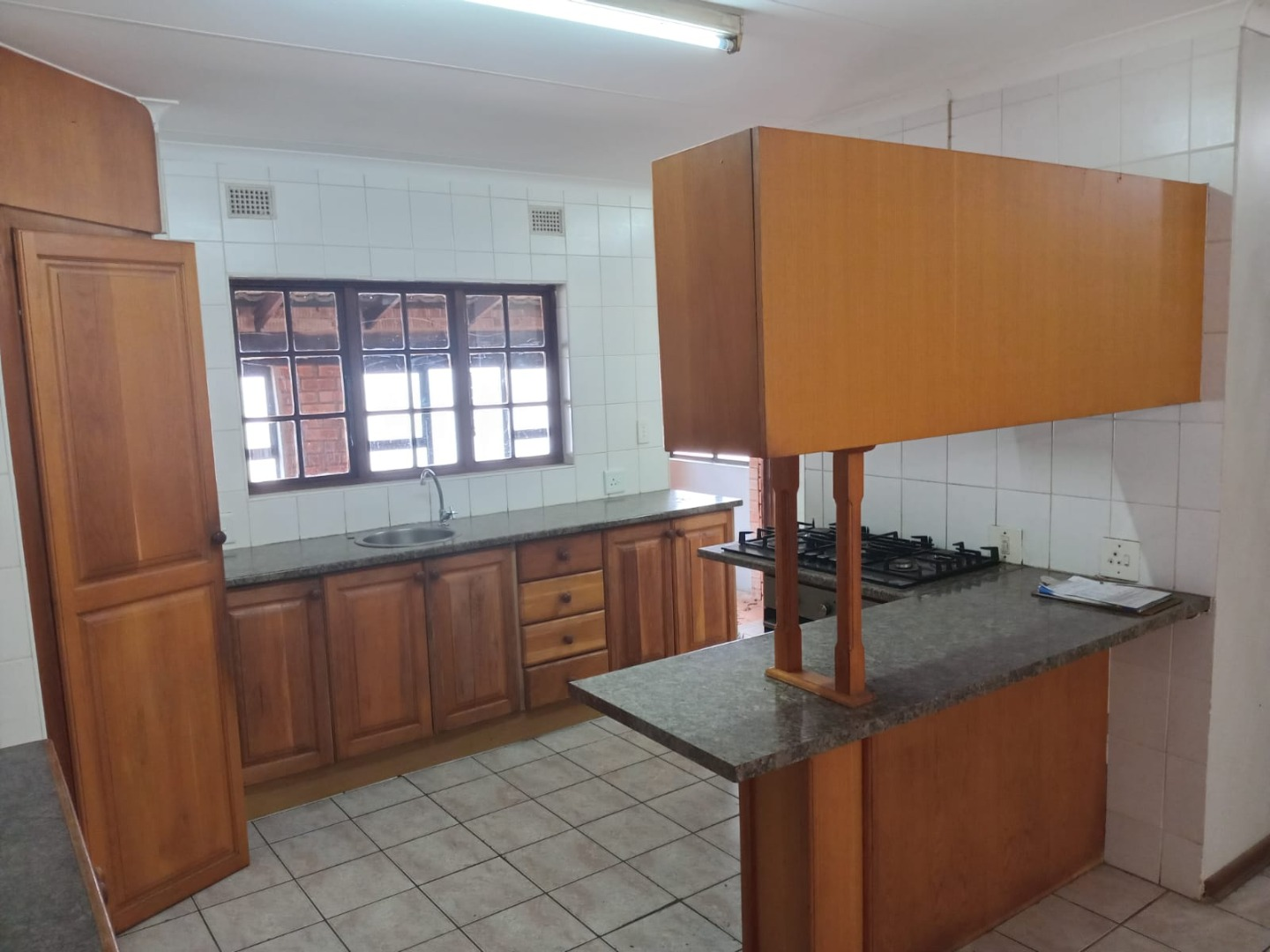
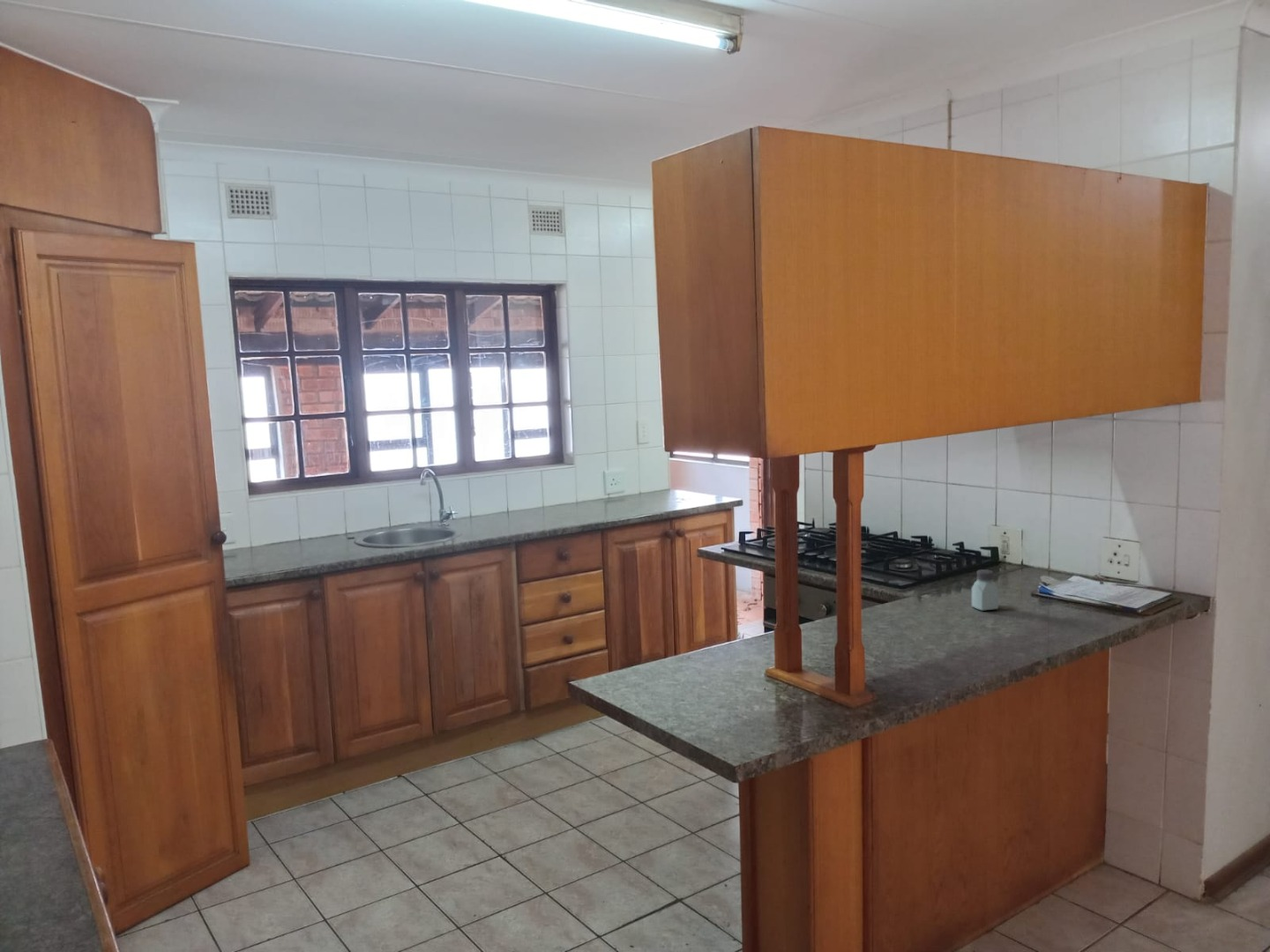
+ saltshaker (984, 589)
